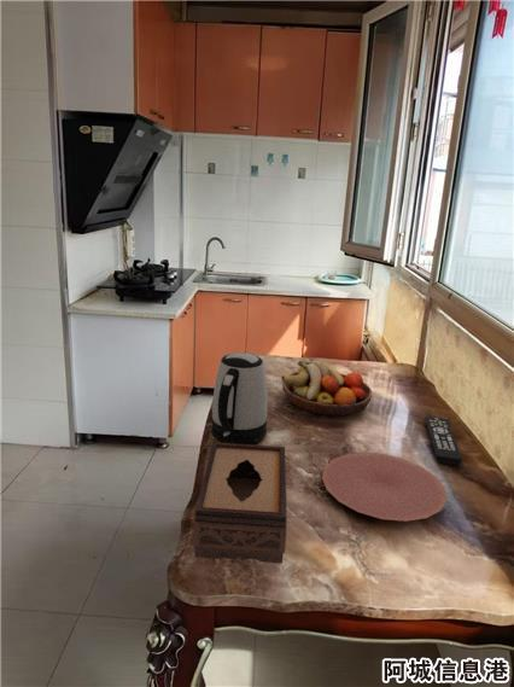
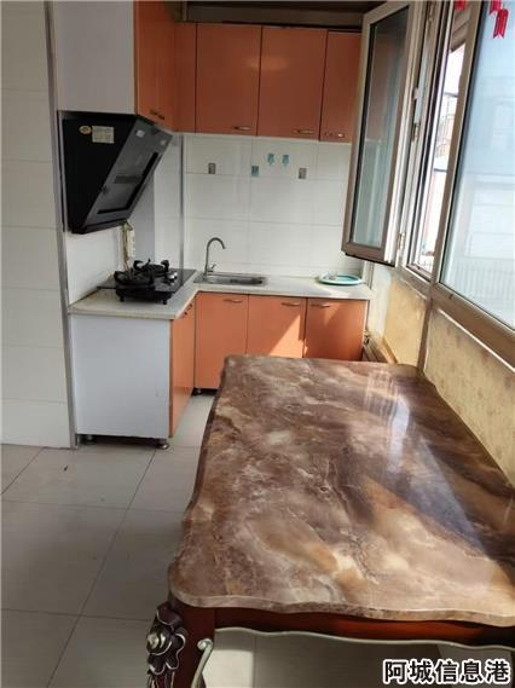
- remote control (442, 438)
- plate (382, 487)
- tissue box (244, 496)
- kettle (236, 397)
- fruit bowl (326, 383)
